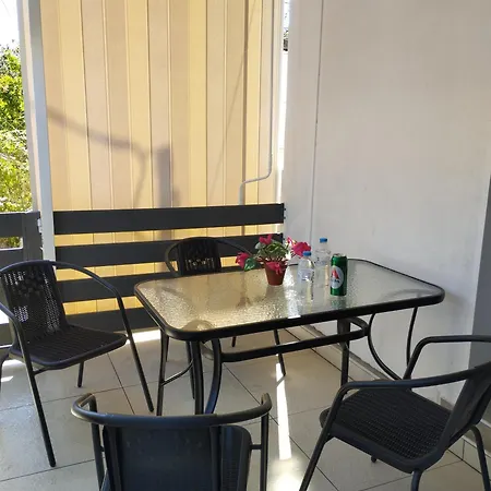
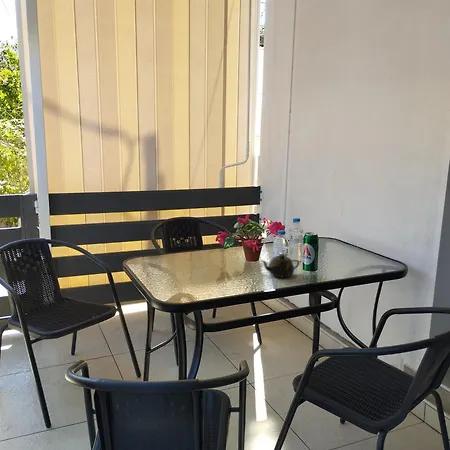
+ teapot (280, 264)
